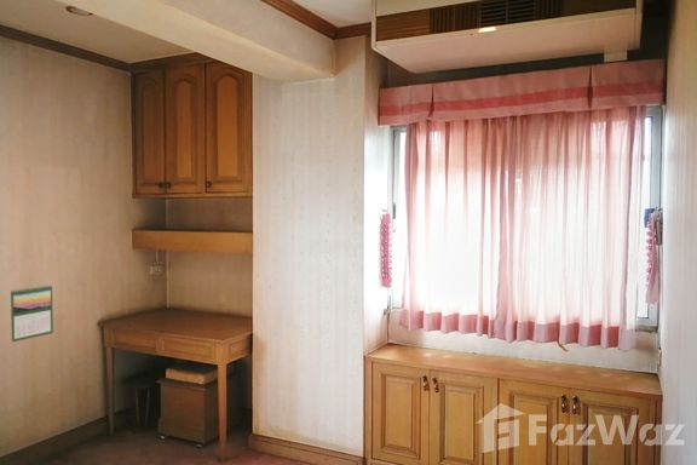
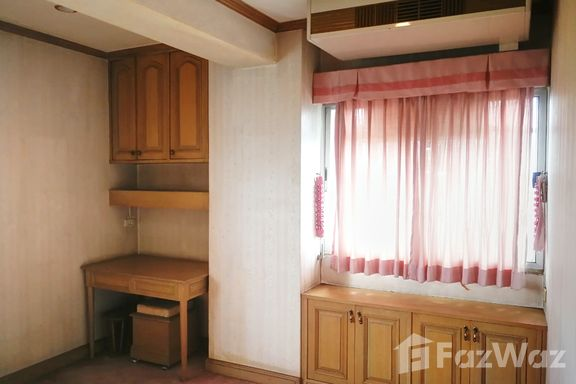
- calendar (31, 311)
